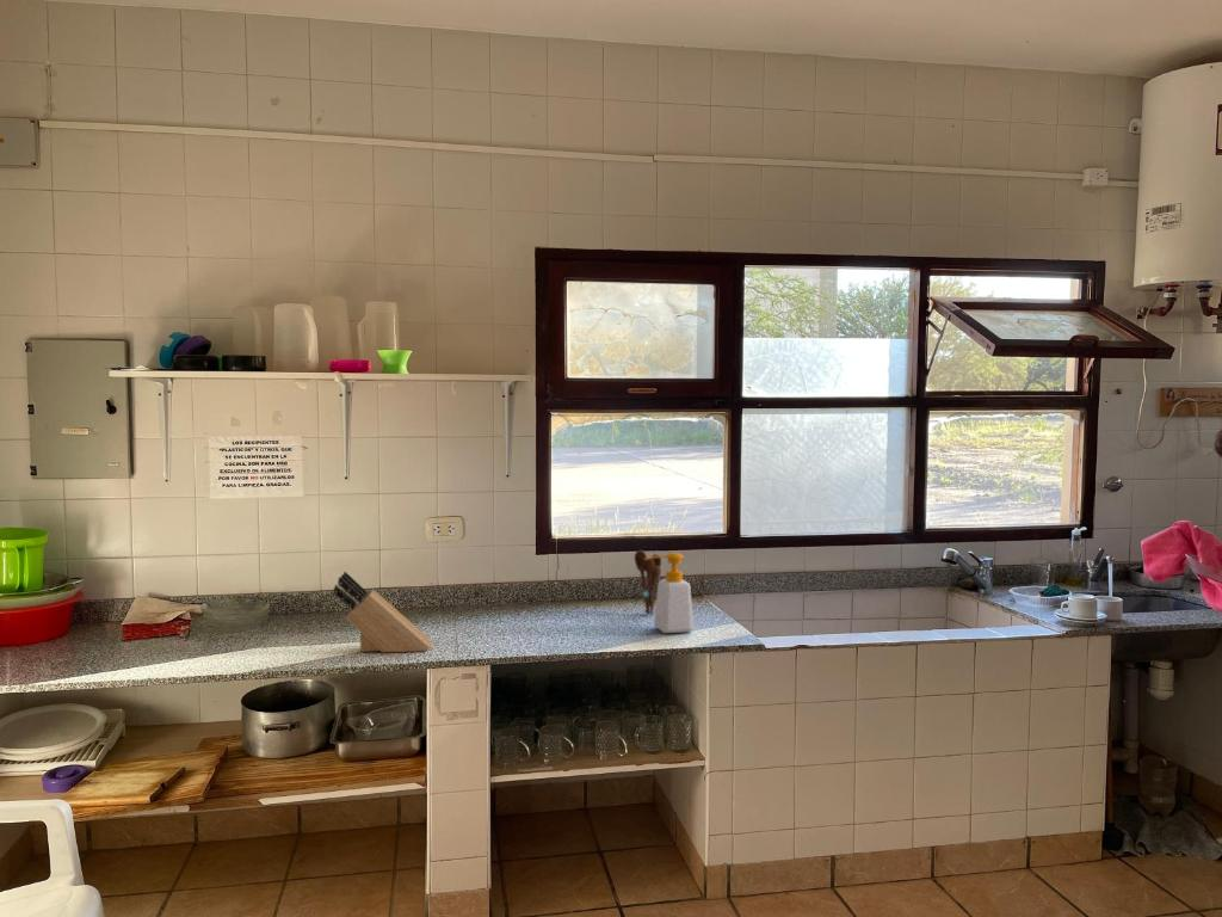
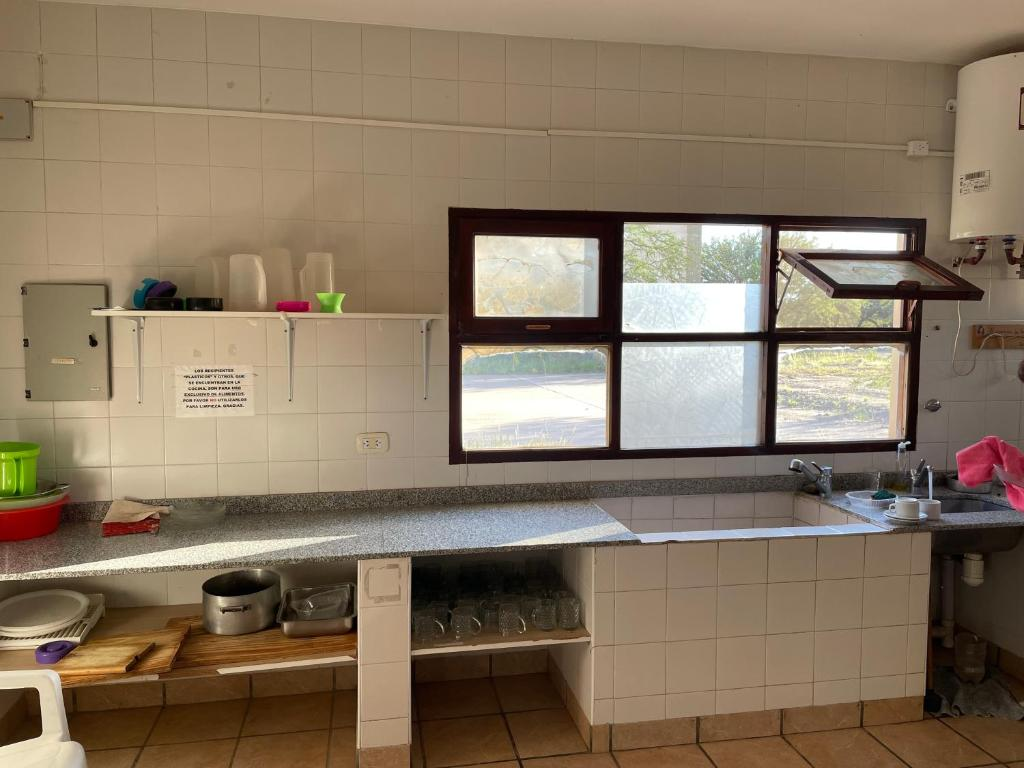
- knife block (382, 610)
- soap bottle (666, 591)
- utensil holder (648, 581)
